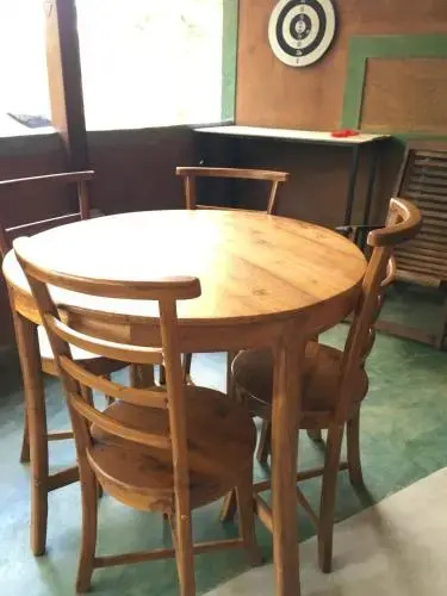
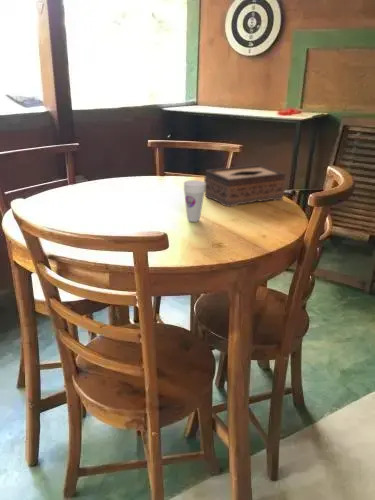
+ tissue box (244, 184)
+ cup (194, 201)
